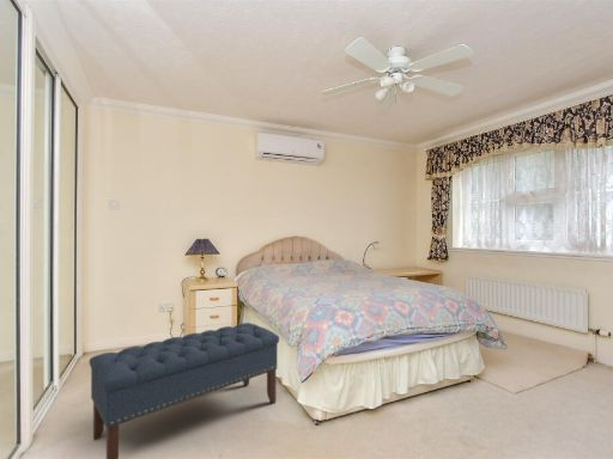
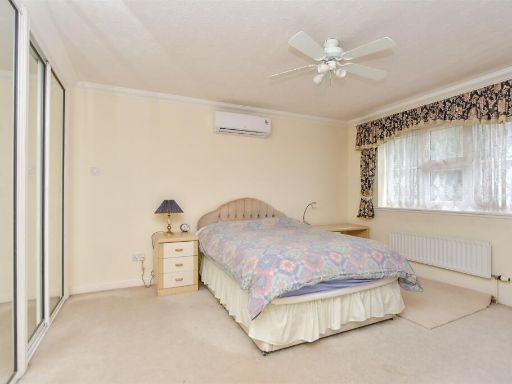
- bench (193, 379)
